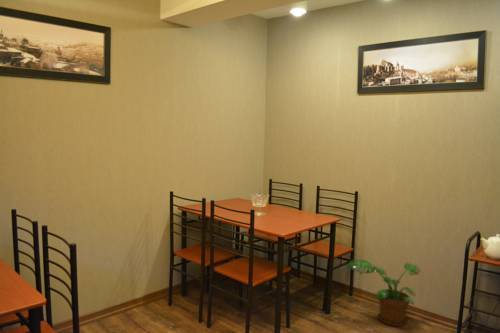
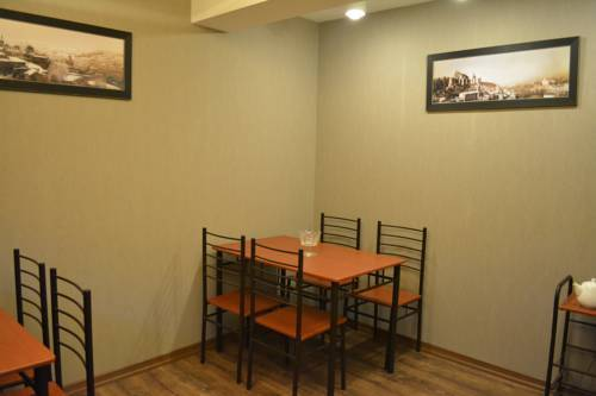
- potted plant (385, 289)
